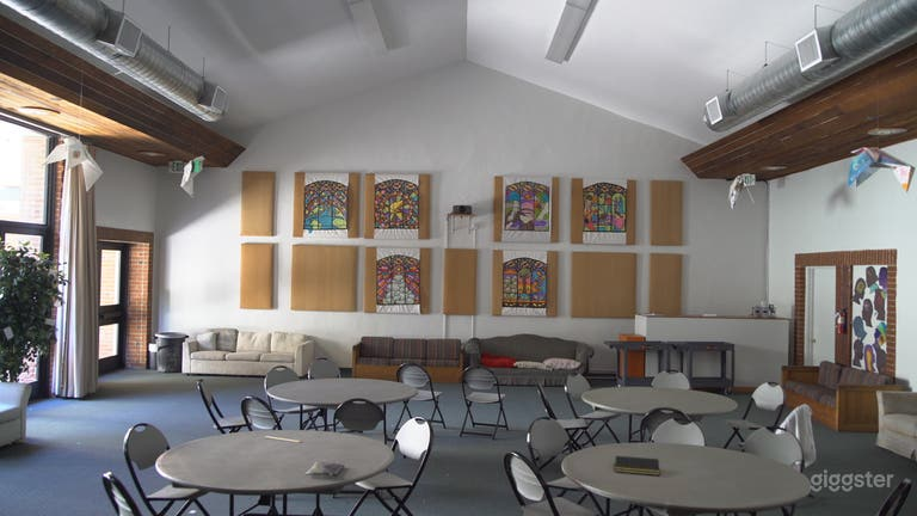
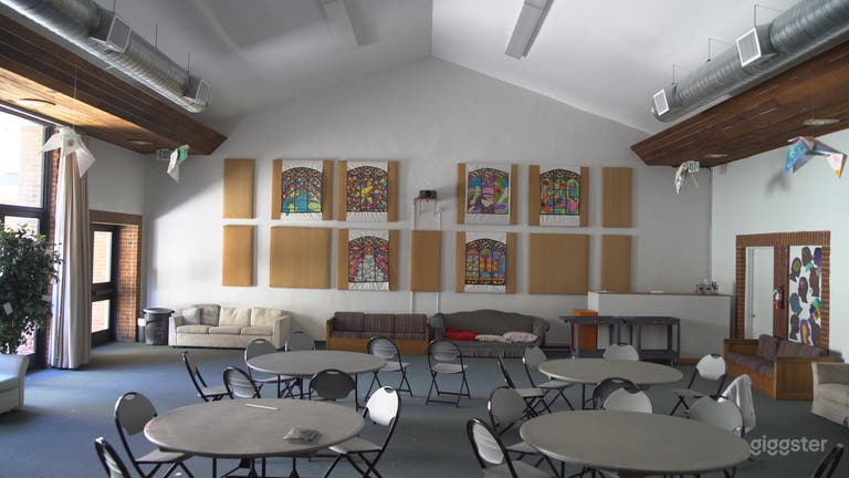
- notepad (636, 465)
